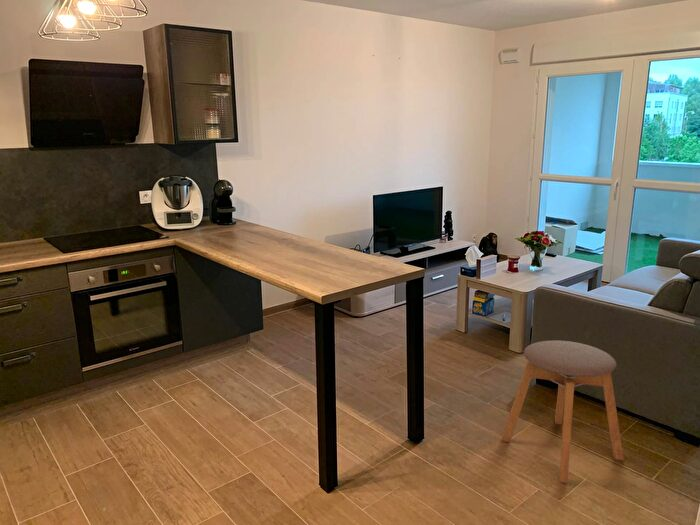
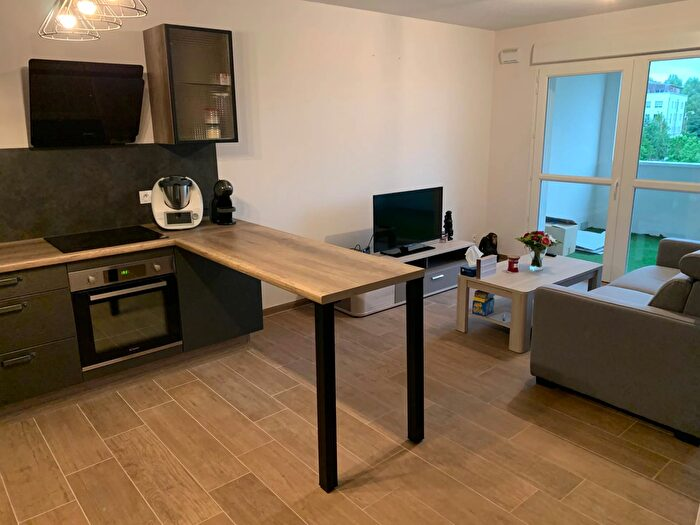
- stool (565, 401)
